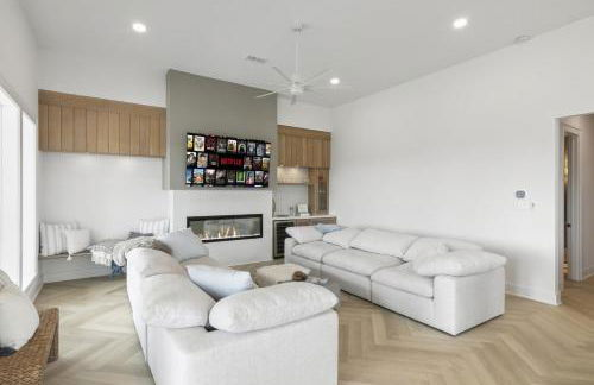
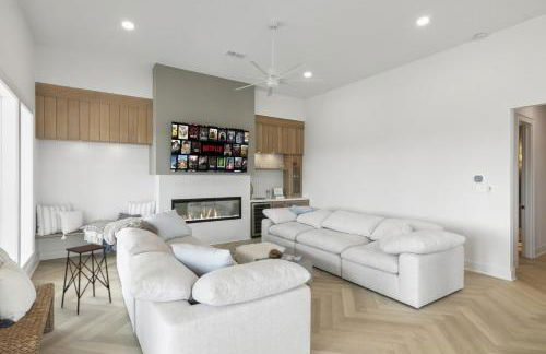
+ side table (86, 276)
